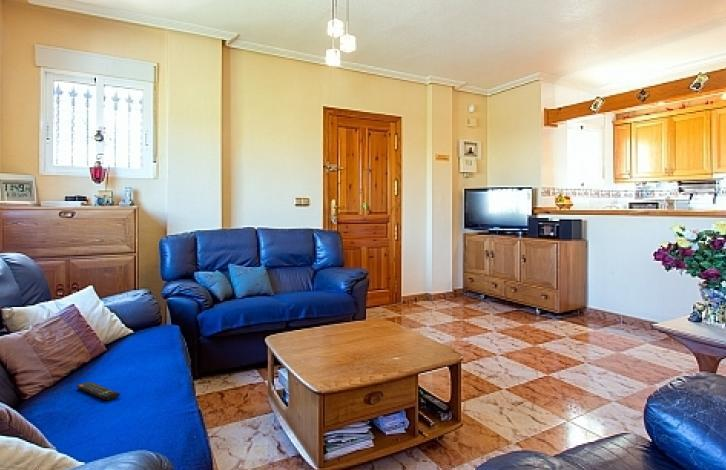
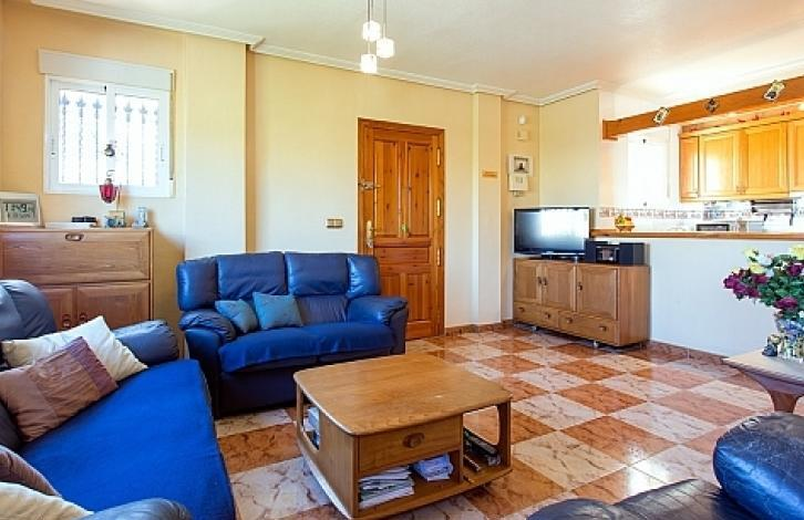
- remote control (97, 390)
